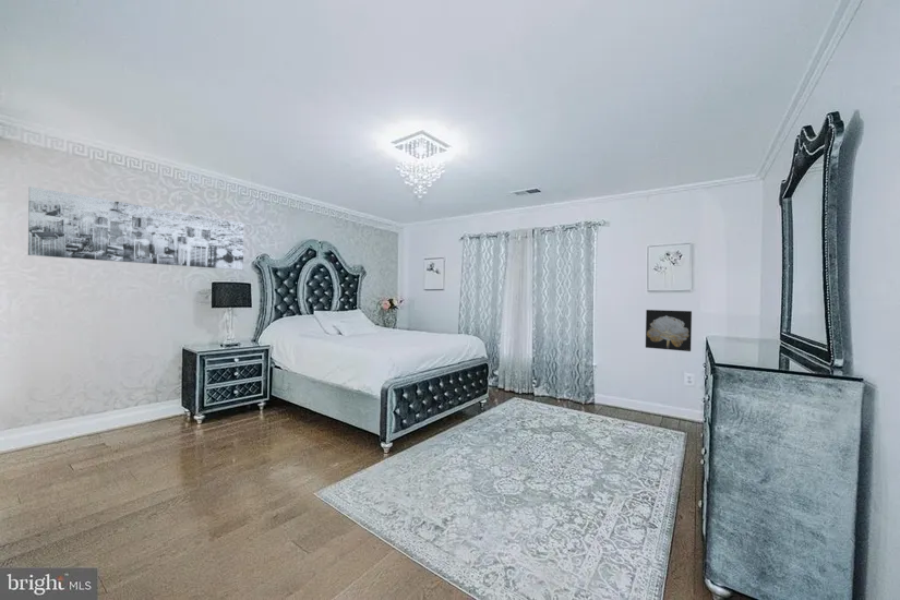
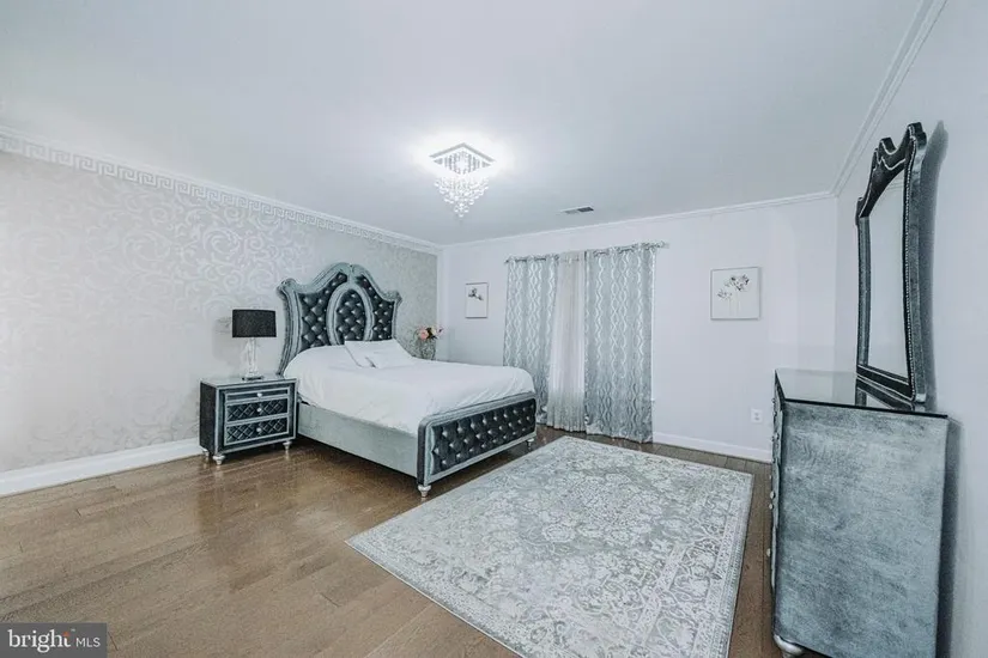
- wall art (668, 329)
- wall art (155, 236)
